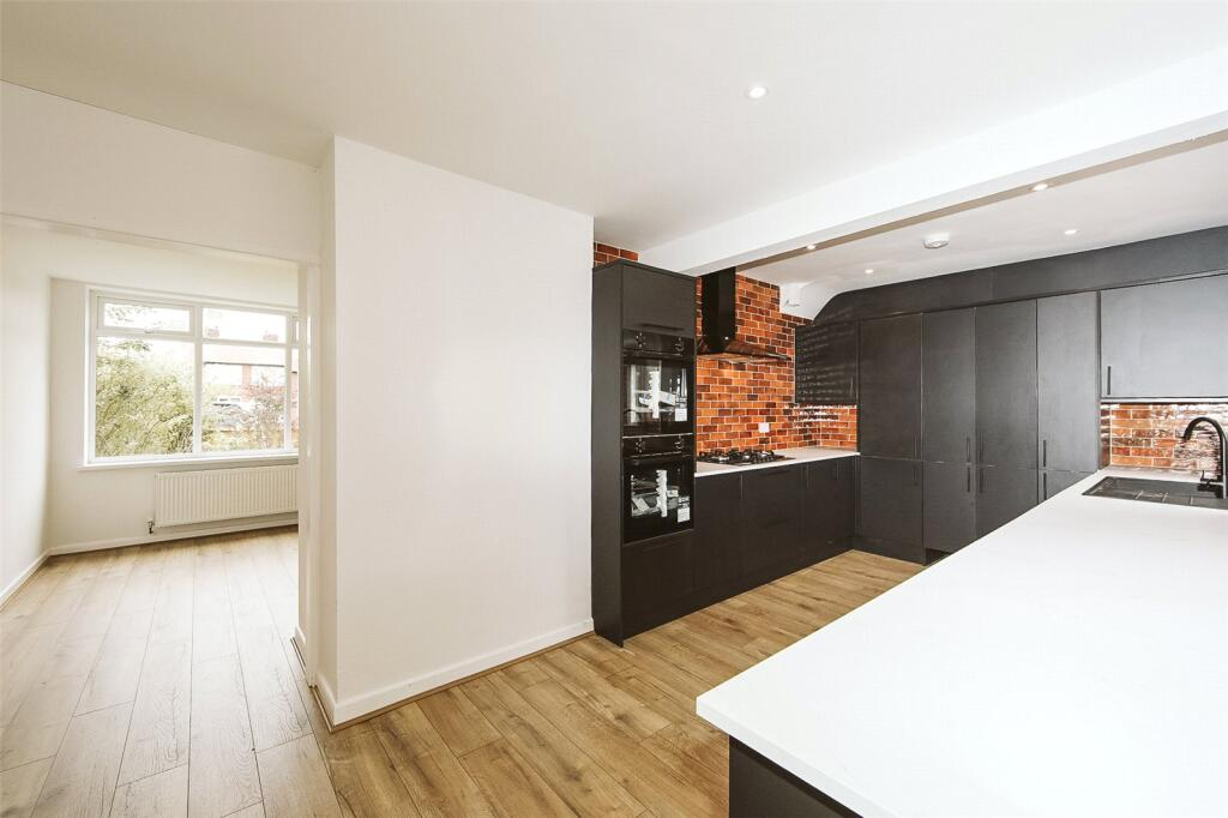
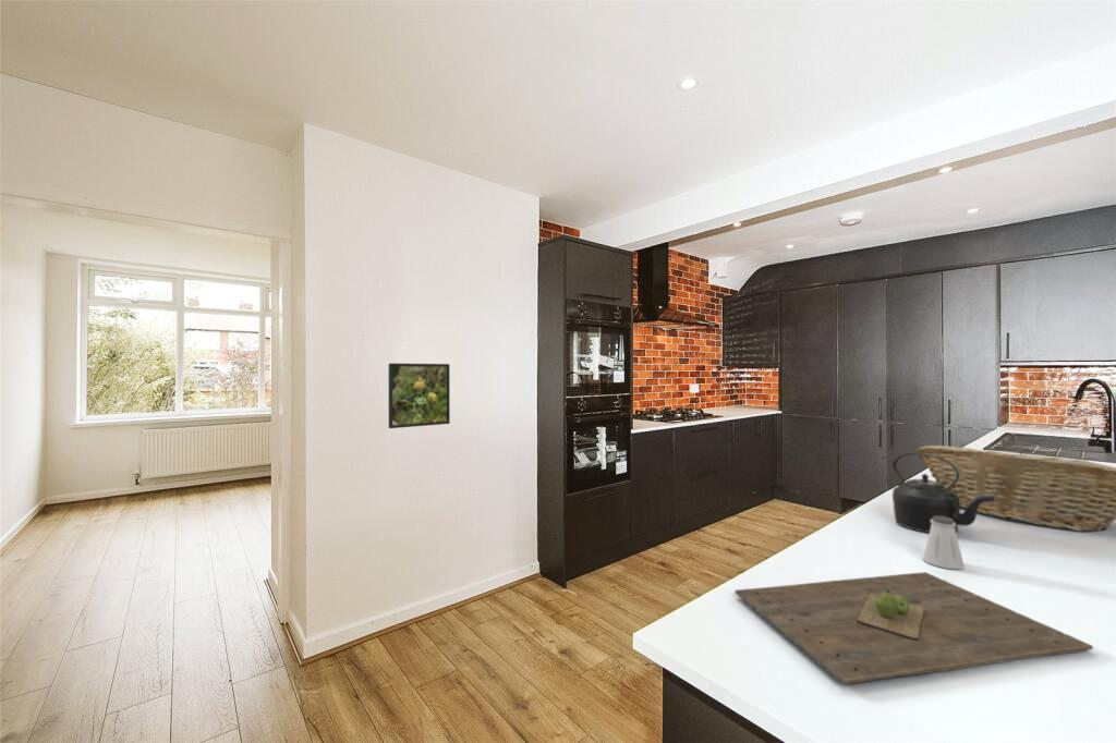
+ cutting board (893, 604)
+ kettle (941, 492)
+ saltshaker (943, 540)
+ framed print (420, 394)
+ fruit basket (1017, 479)
